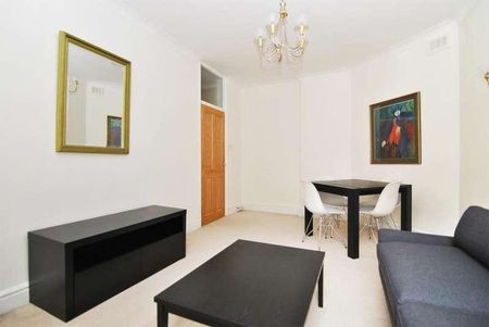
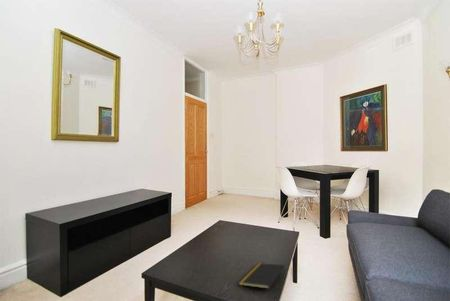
+ notepad (262, 274)
